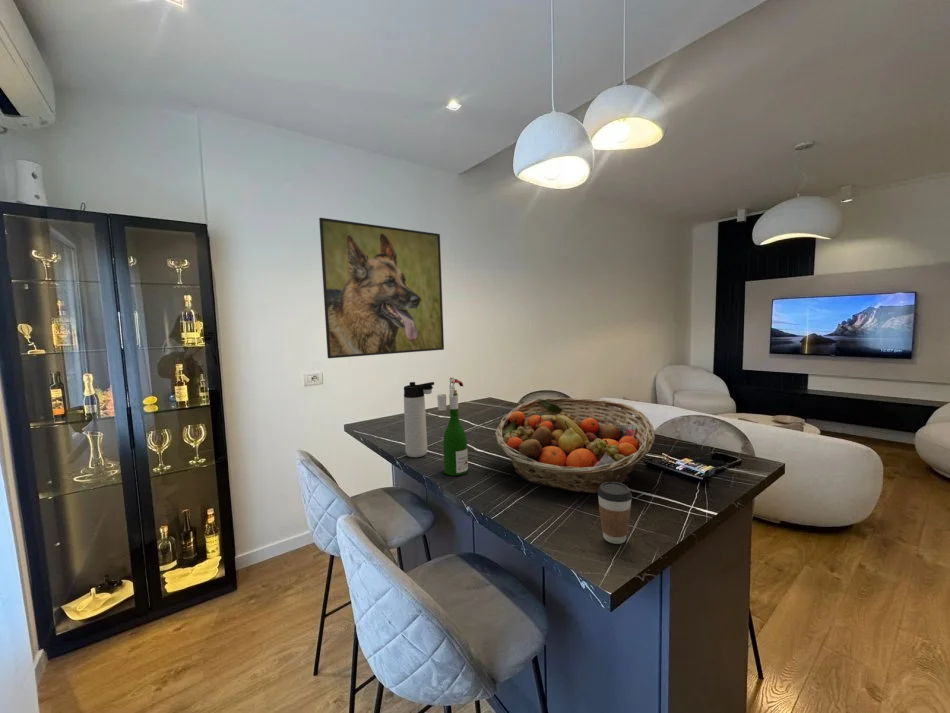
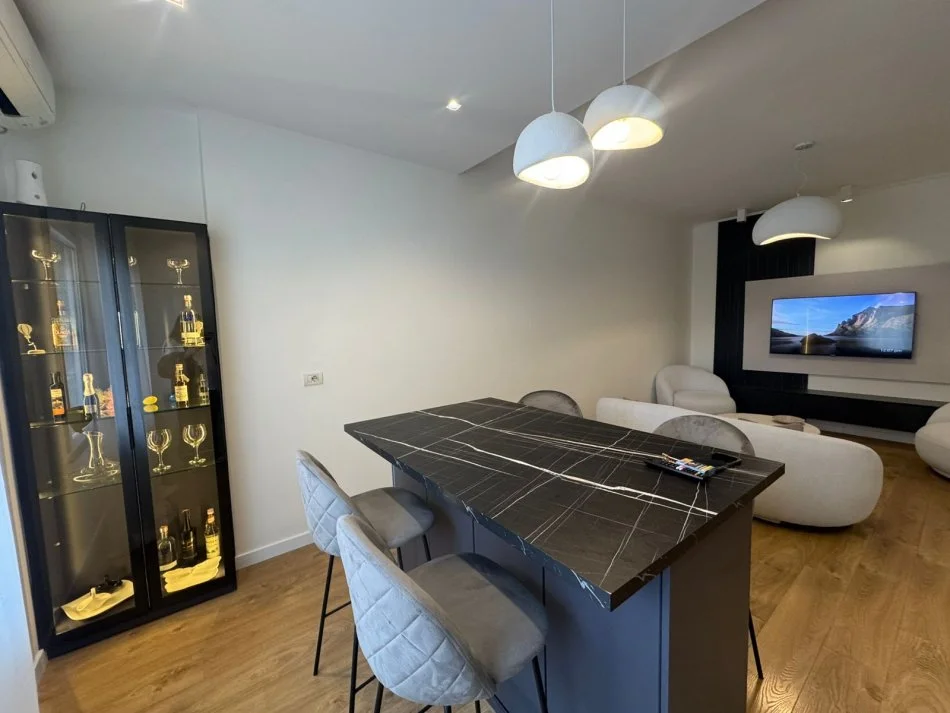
- thermos bottle (420, 418)
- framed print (388, 291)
- coffee cup (614, 513)
- wine bottle (455, 422)
- fruit basket (570, 440)
